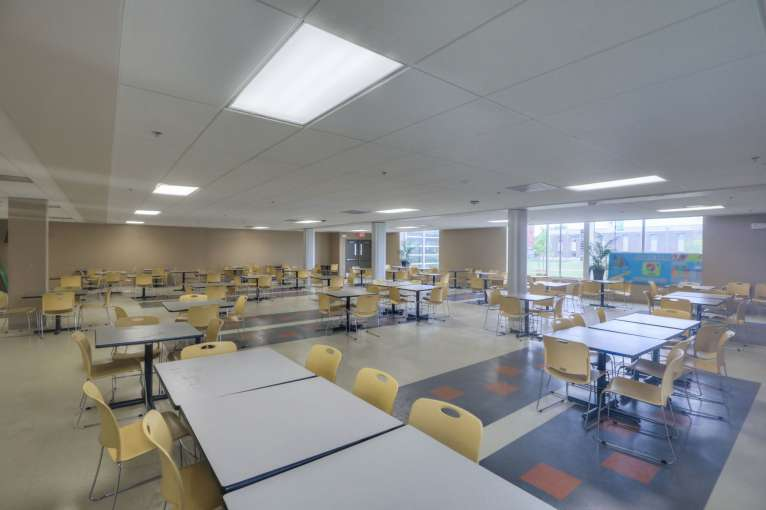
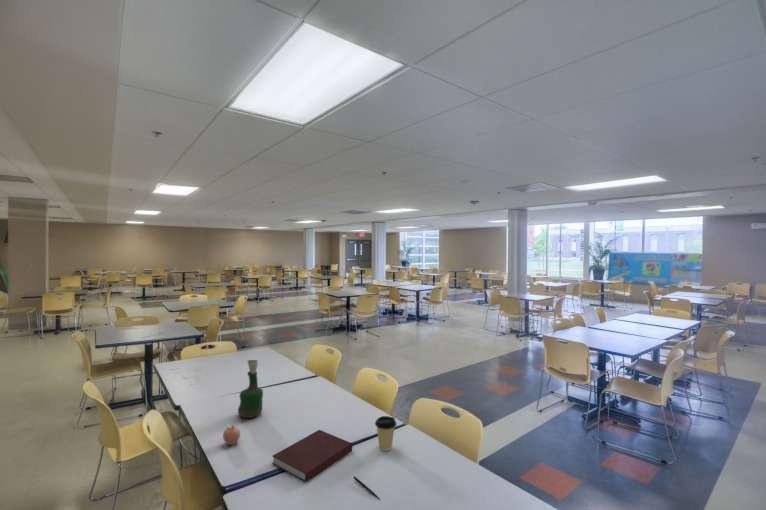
+ notebook (313, 453)
+ grog bottle (250, 387)
+ pen (366, 487)
+ coffee cup (385, 433)
+ fruit (231, 433)
